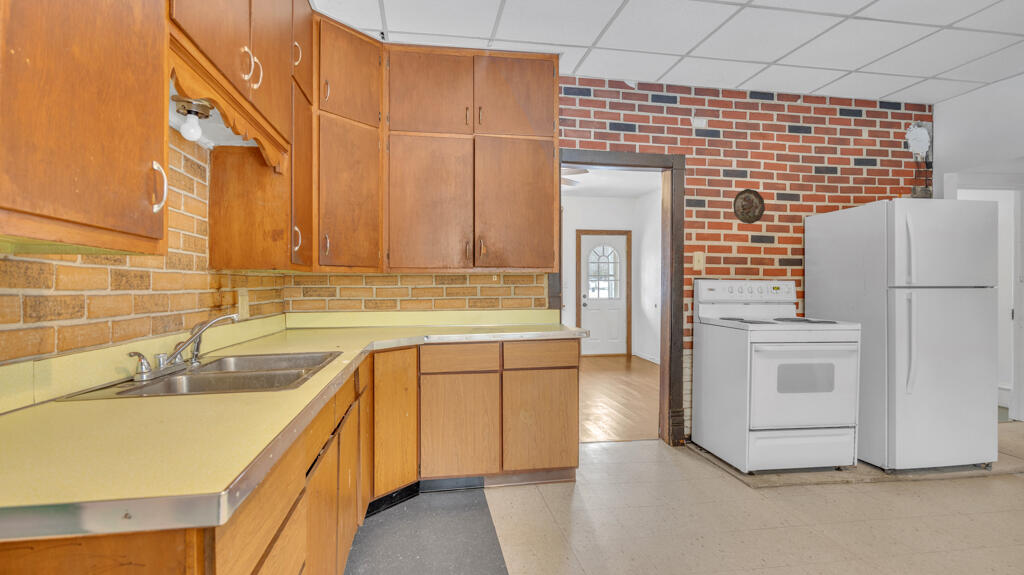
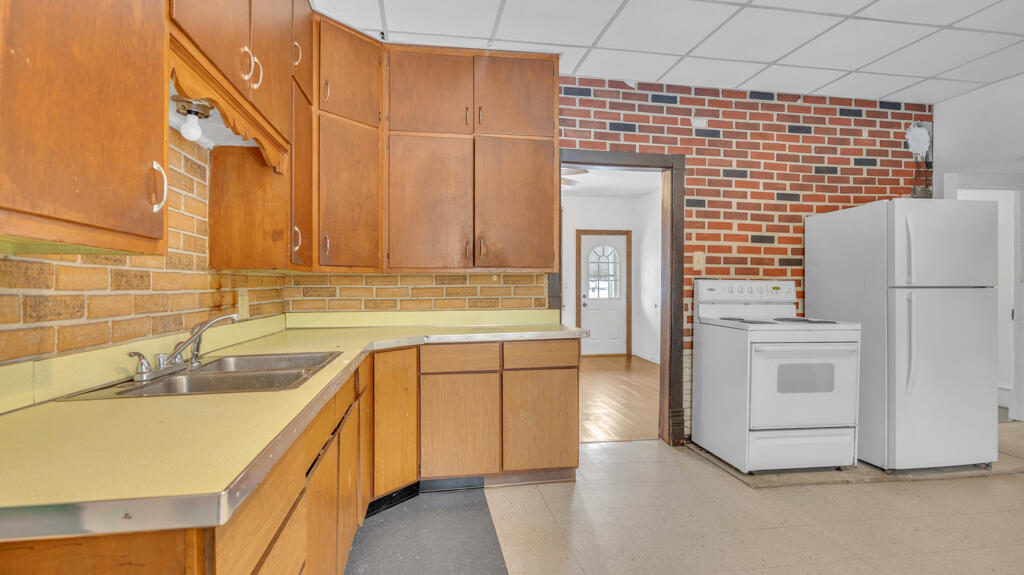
- decorative plate (748, 206)
